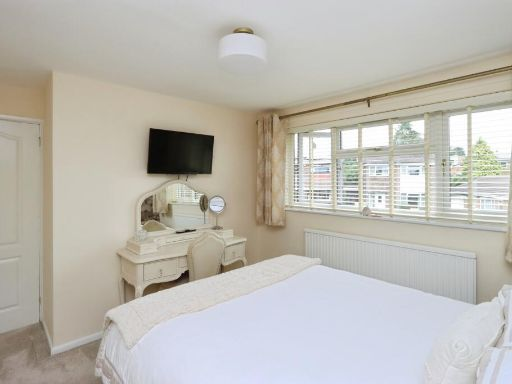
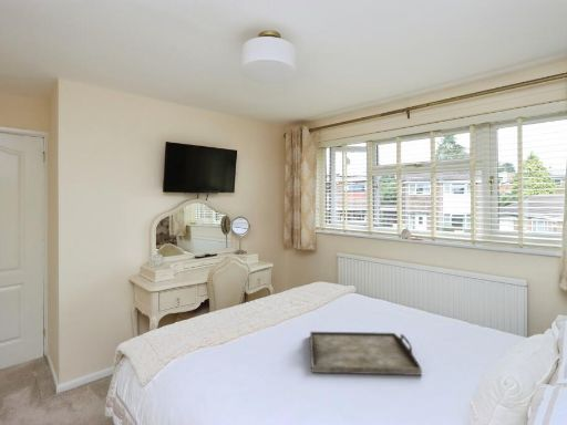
+ serving tray (358, 344)
